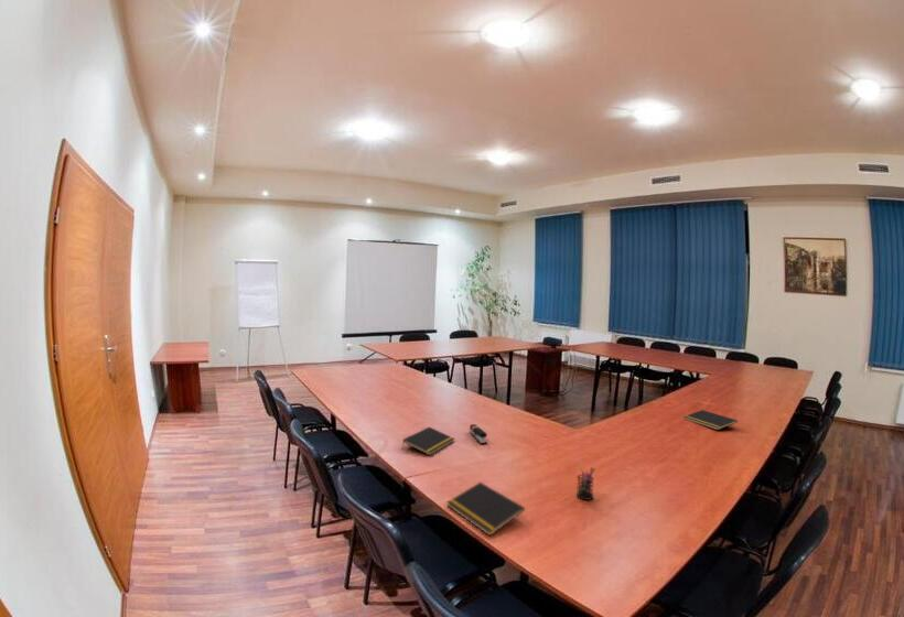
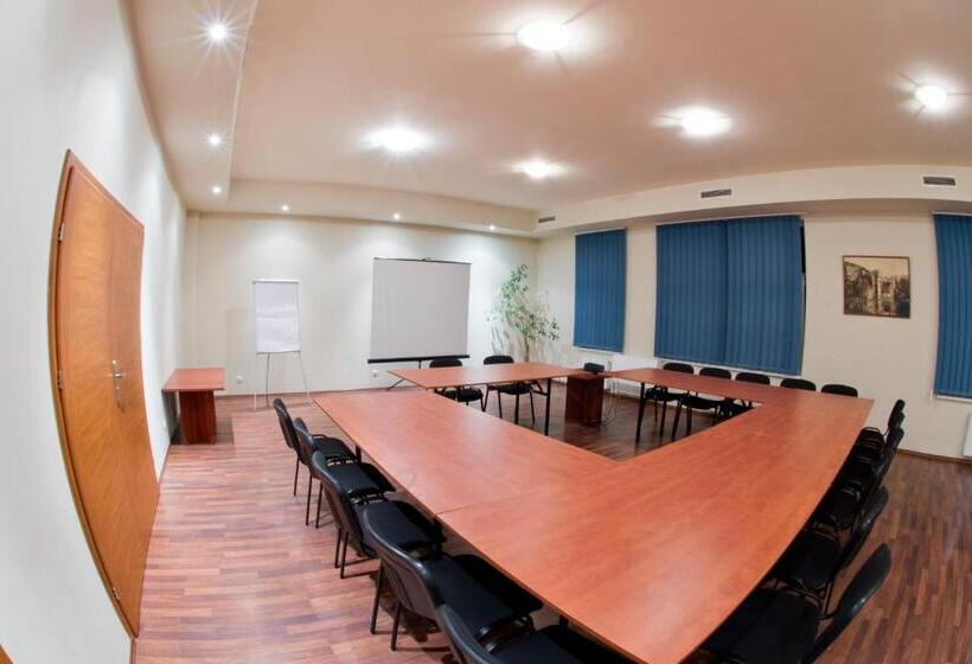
- notepad (709, 419)
- notepad (429, 440)
- notepad (484, 506)
- stapler (477, 432)
- pen holder (586, 480)
